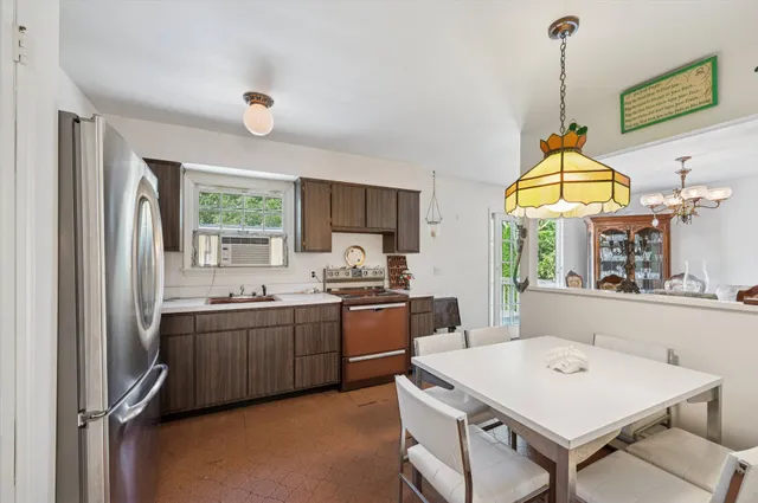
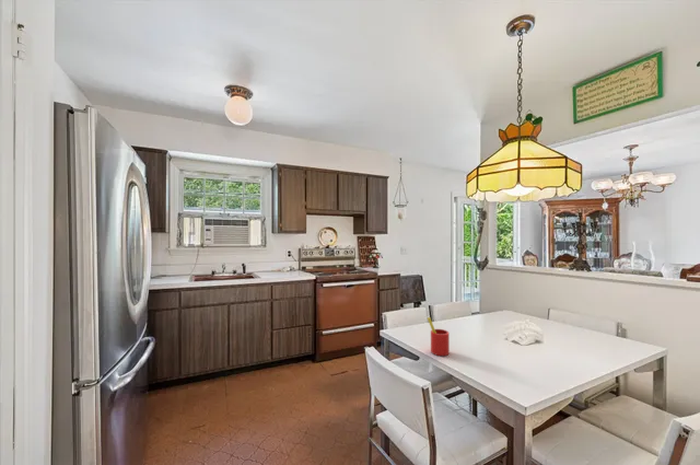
+ straw (438, 334)
